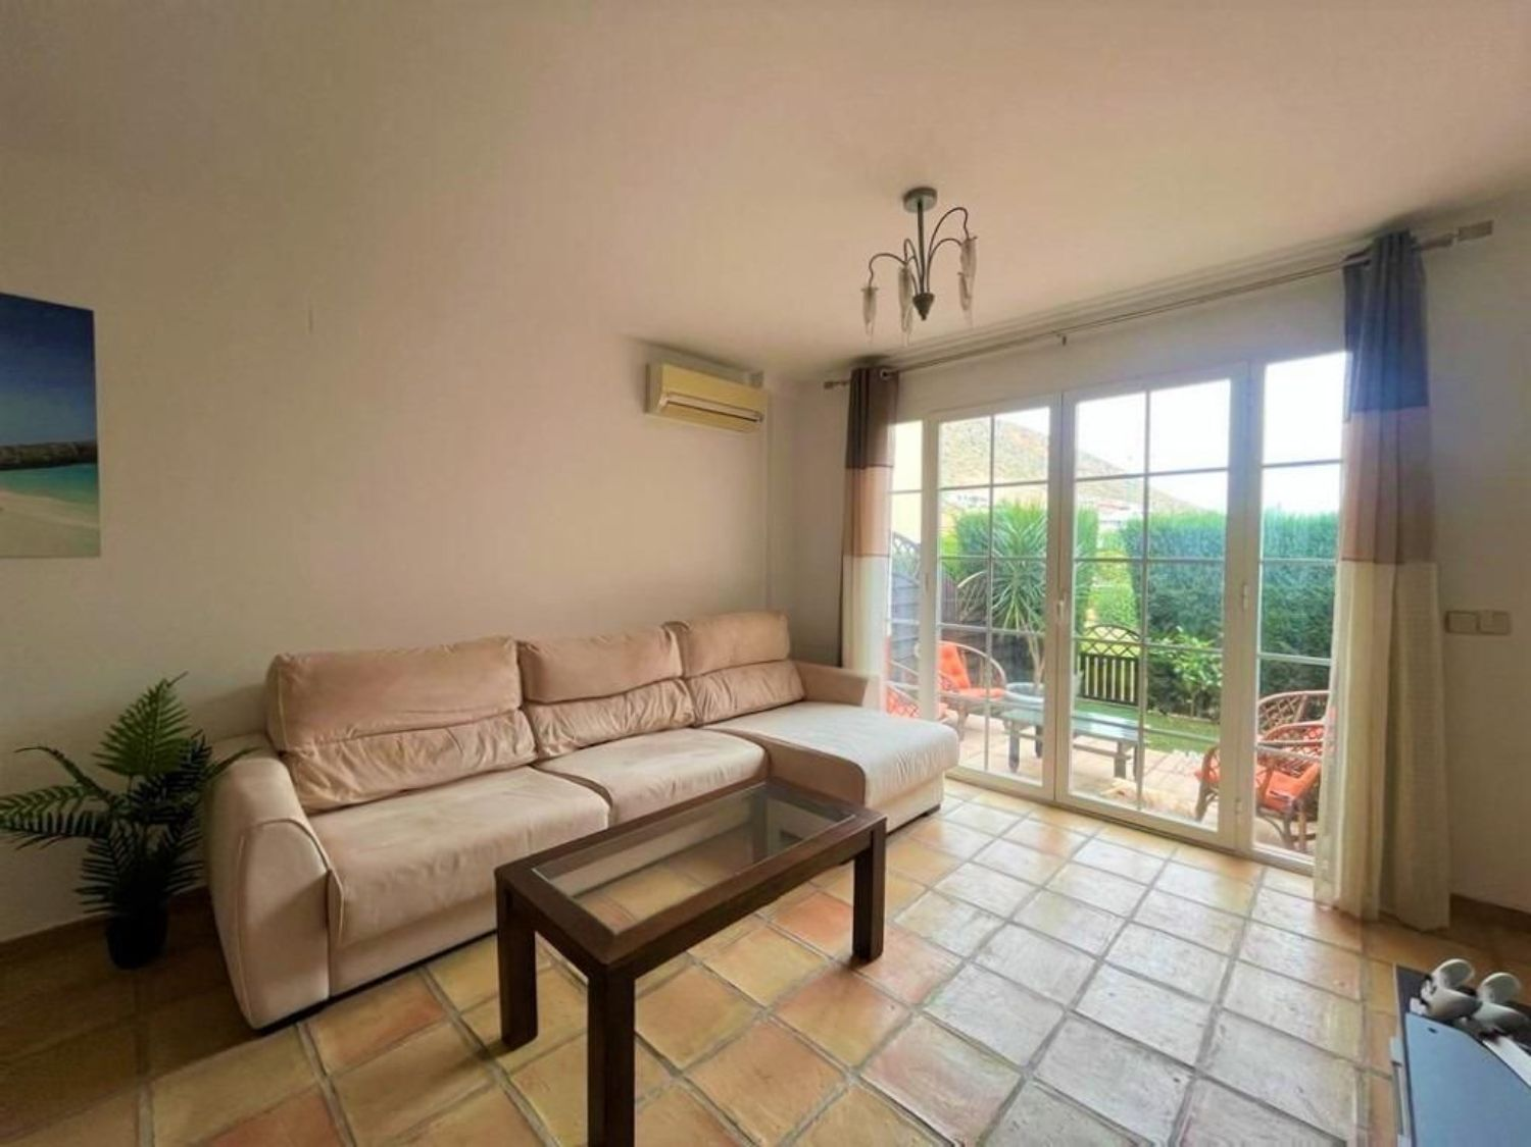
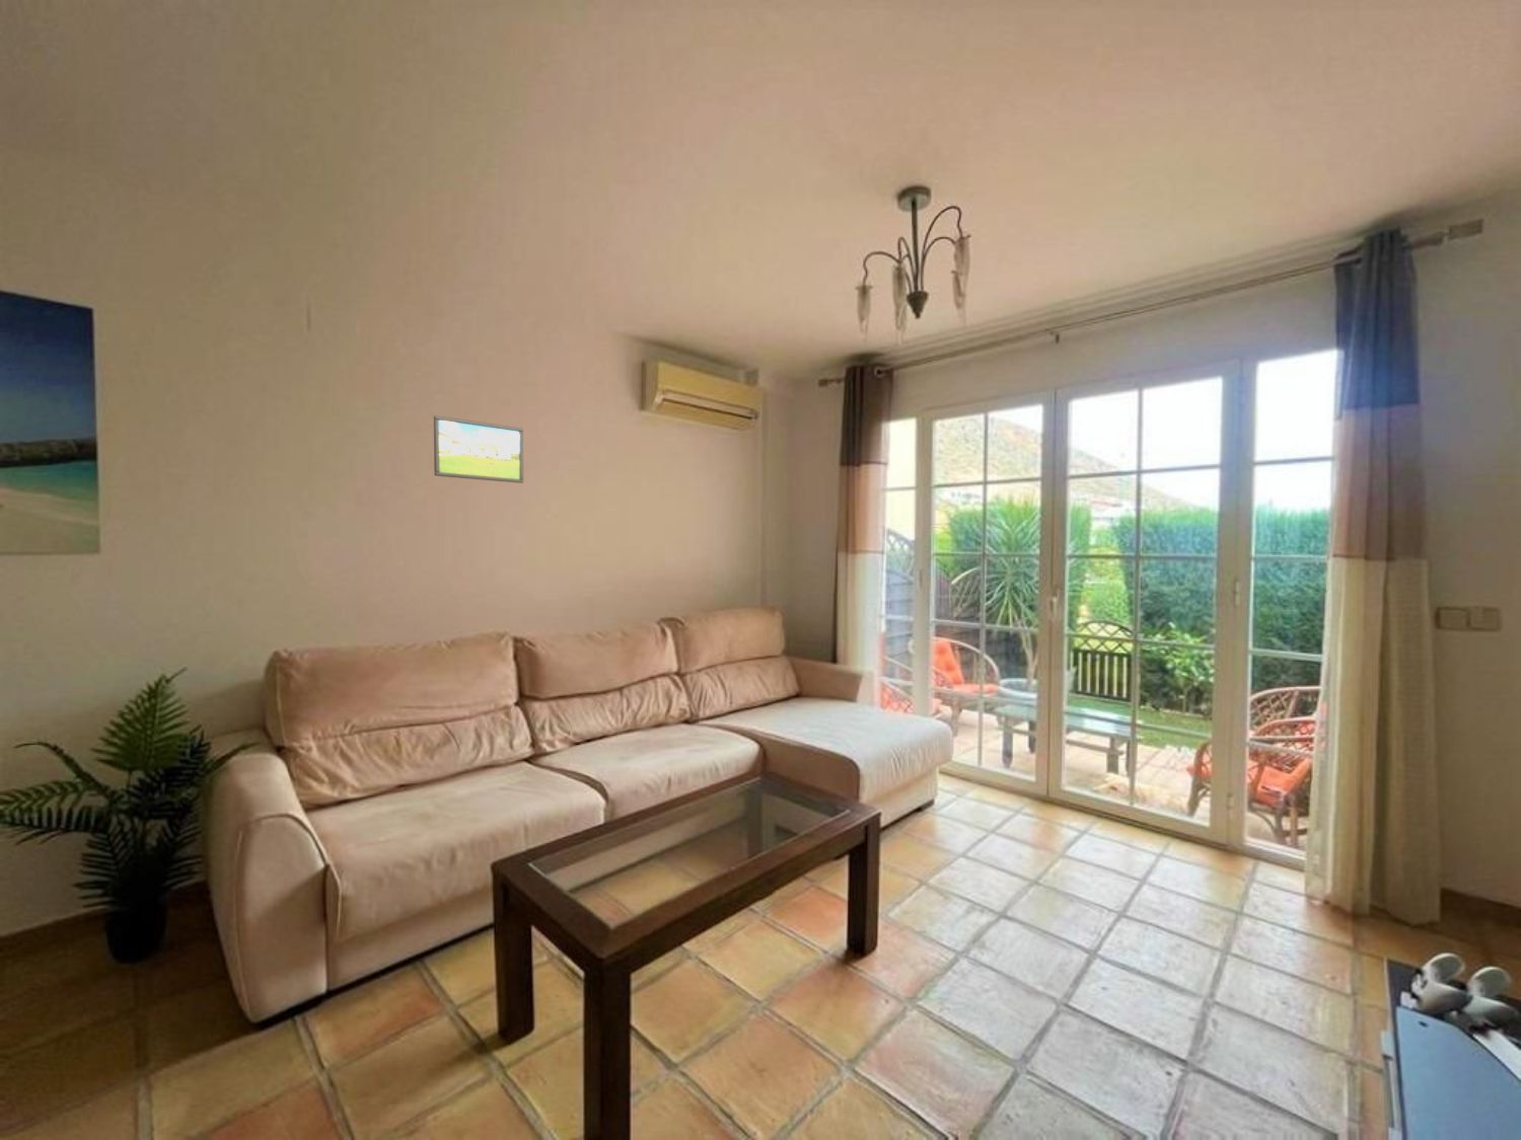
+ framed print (480, 451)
